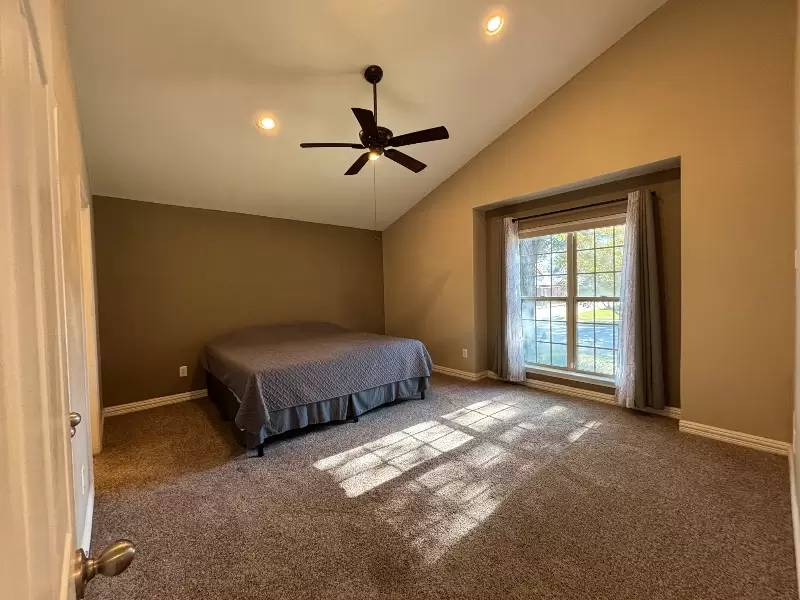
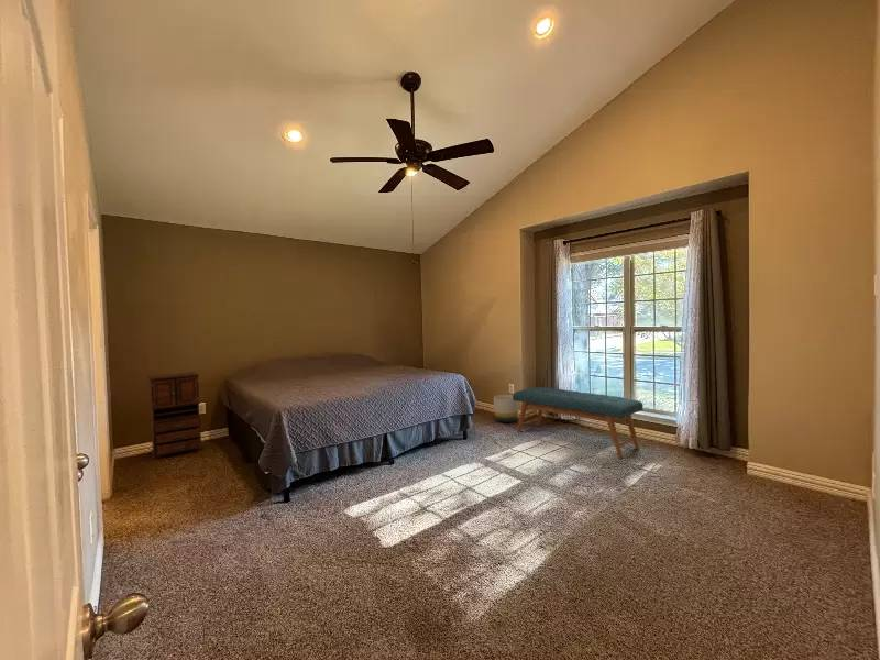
+ bench (573, 415)
+ planter (506, 409)
+ chest of drawers (176, 413)
